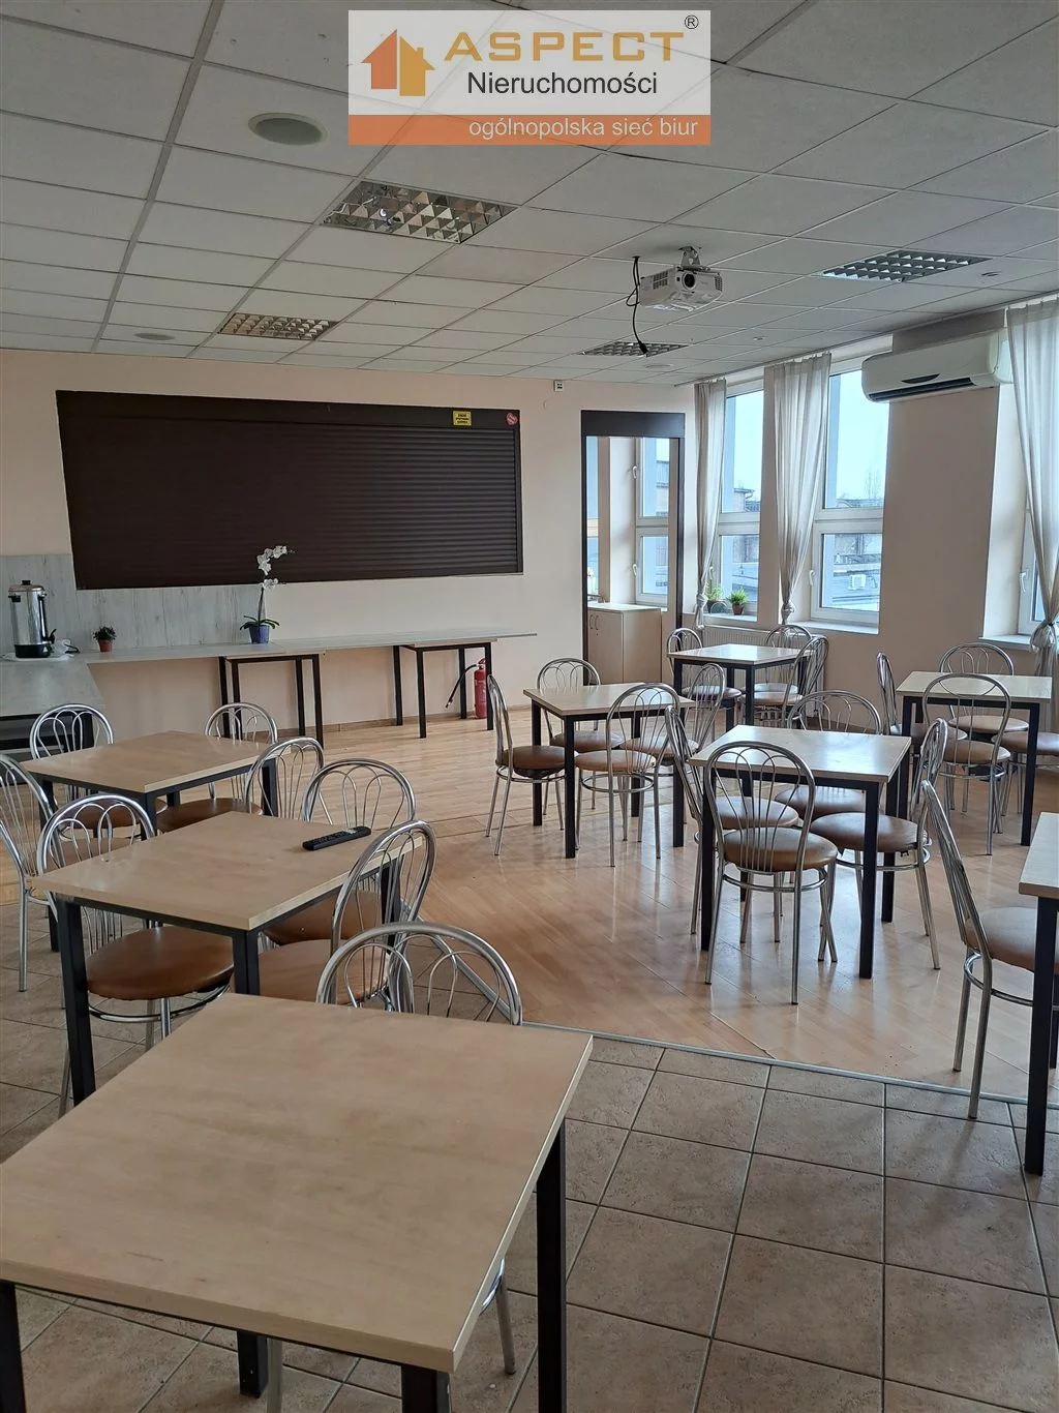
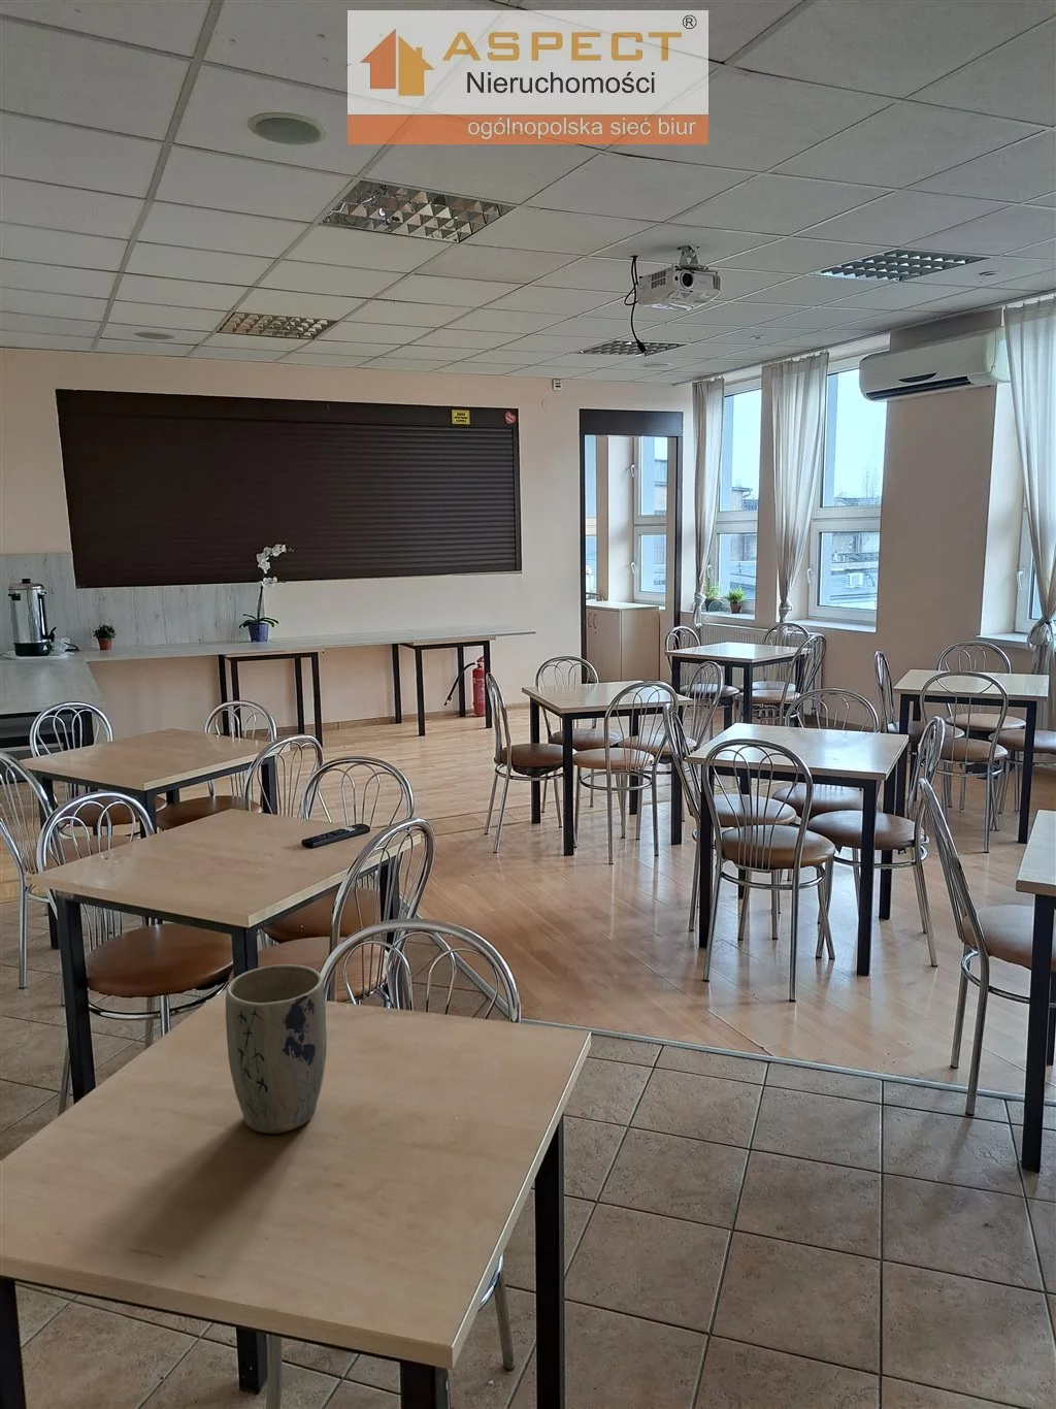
+ plant pot (277, 1050)
